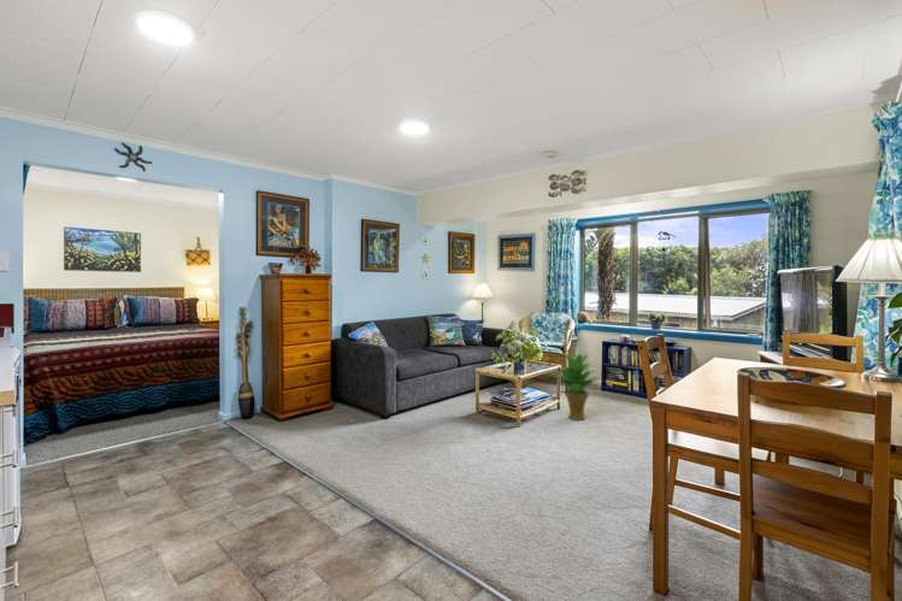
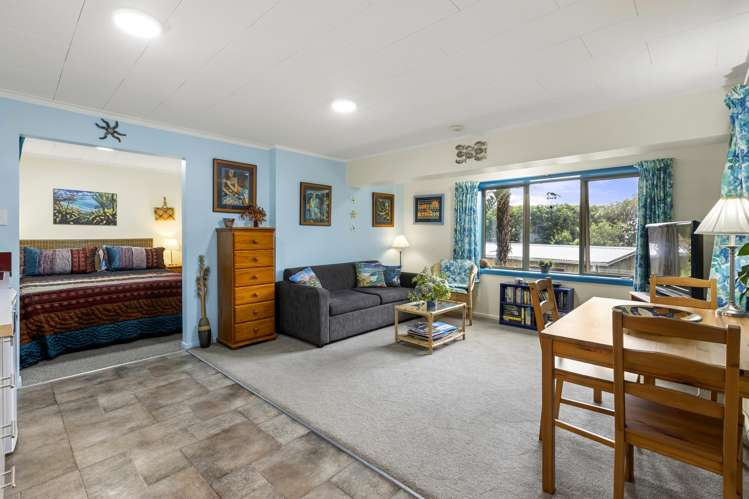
- potted plant (577, 384)
